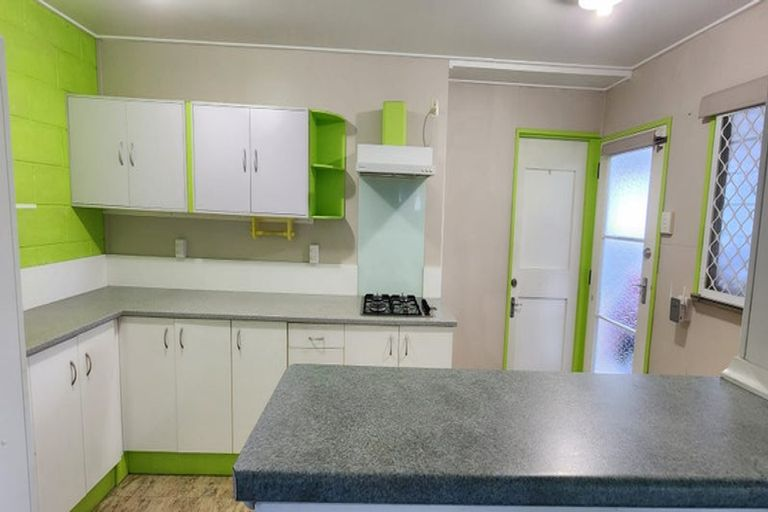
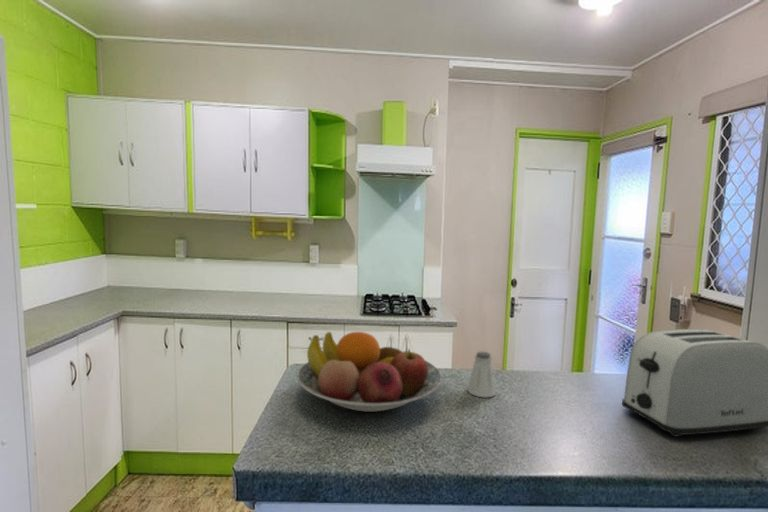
+ fruit bowl (370, 366)
+ saltshaker (482, 372)
+ toaster (696, 377)
